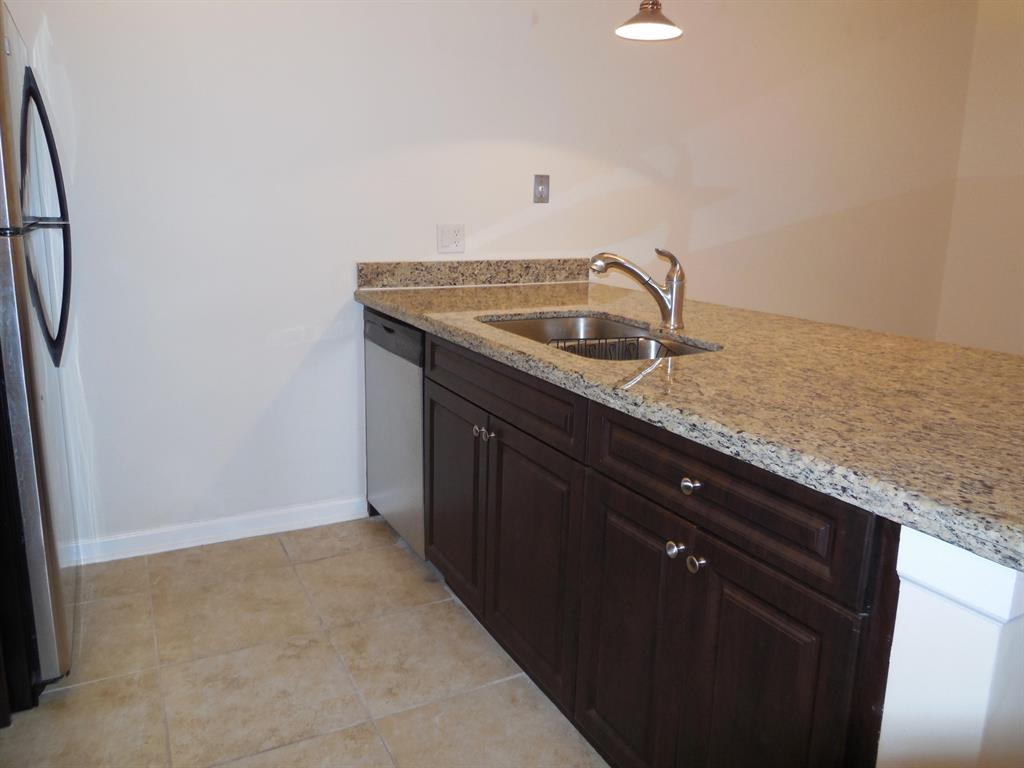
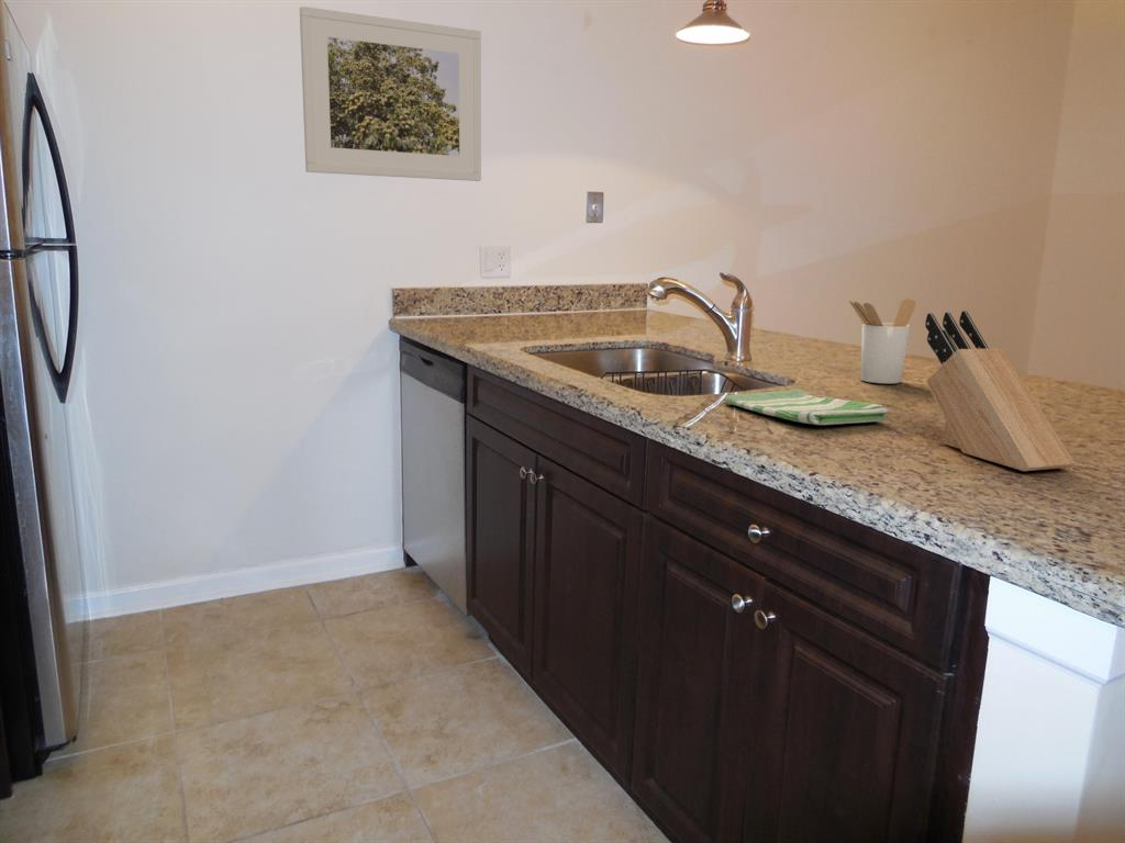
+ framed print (396, 99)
+ utensil holder (876, 339)
+ dish towel (804, 405)
+ knife block (990, 384)
